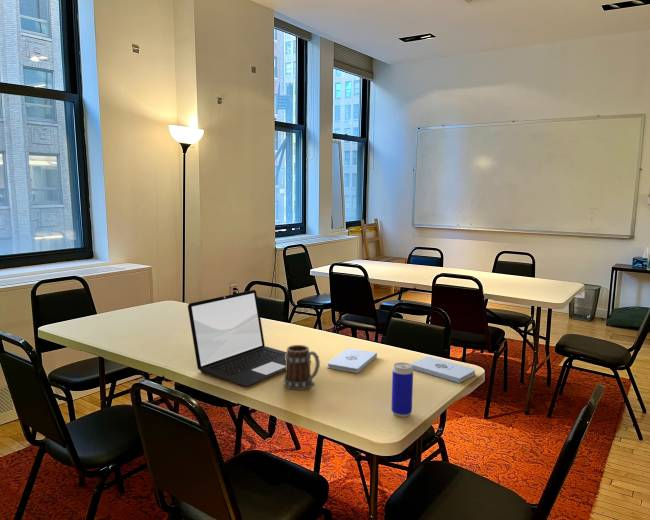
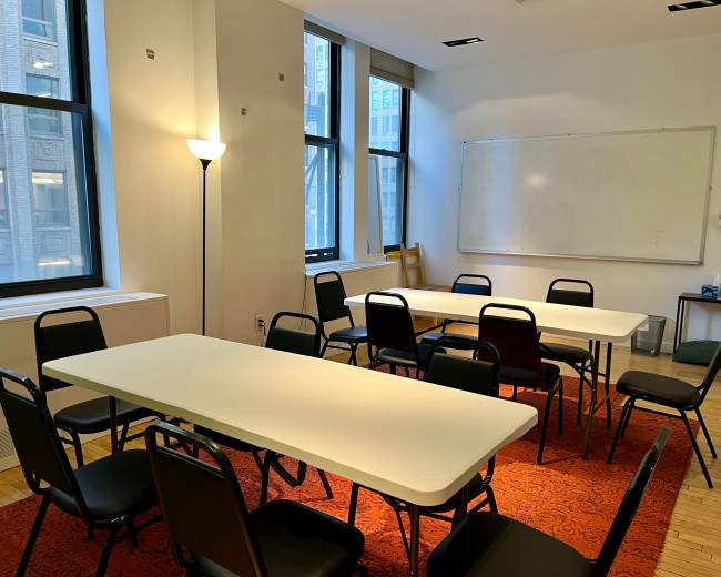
- mug (302, 367)
- notepad (352, 359)
- laptop (251, 333)
- beverage can (402, 389)
- notepad (442, 368)
